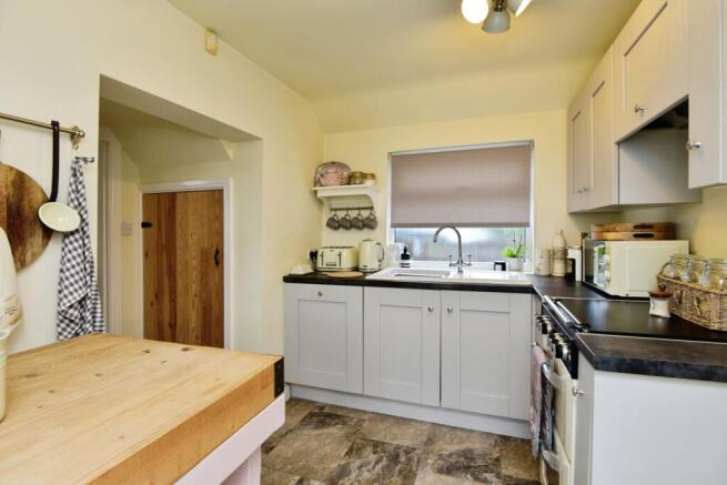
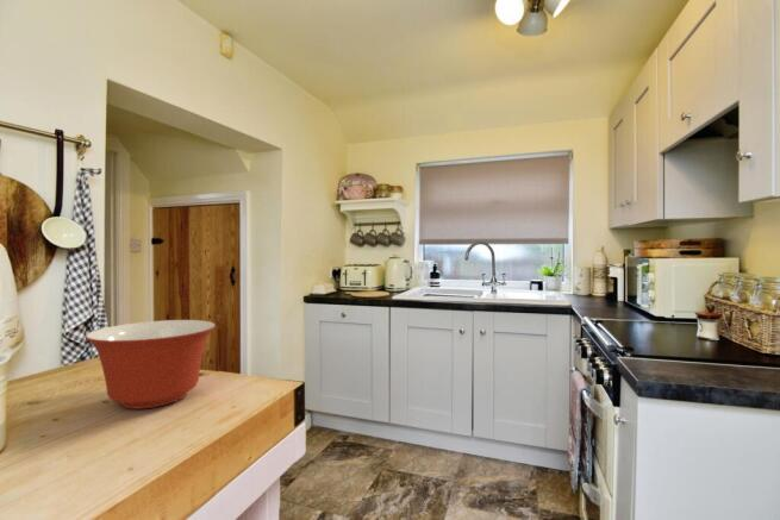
+ mixing bowl (155, 363)
